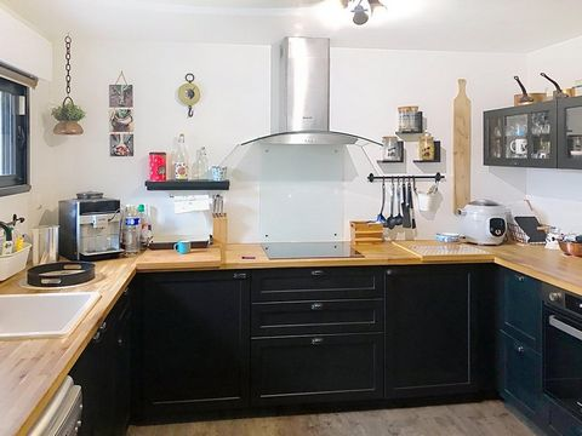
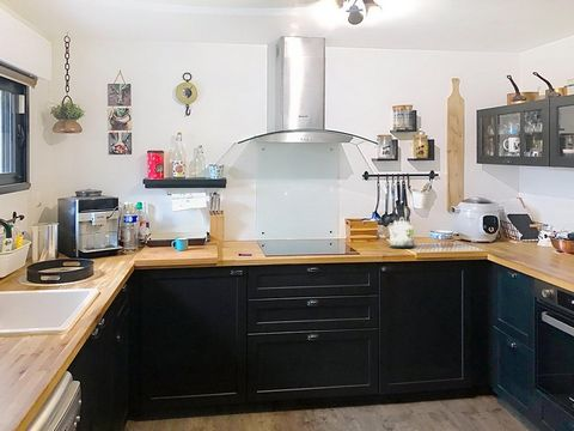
+ kettle (398, 226)
